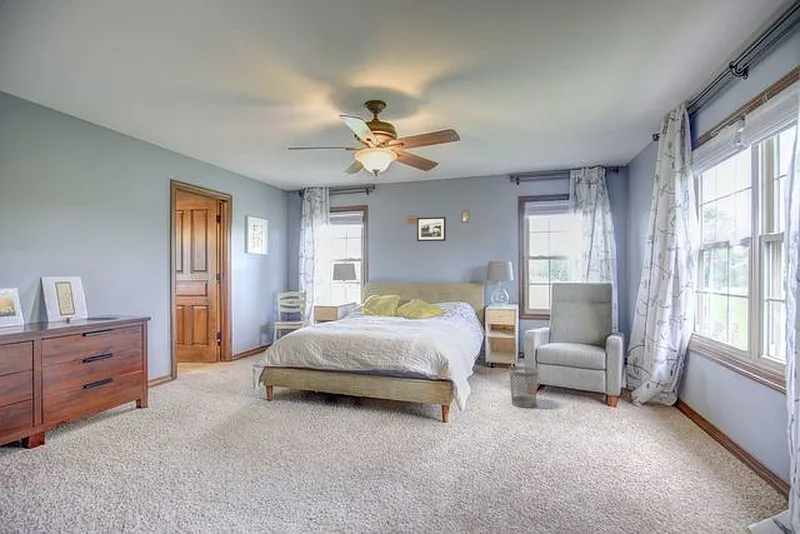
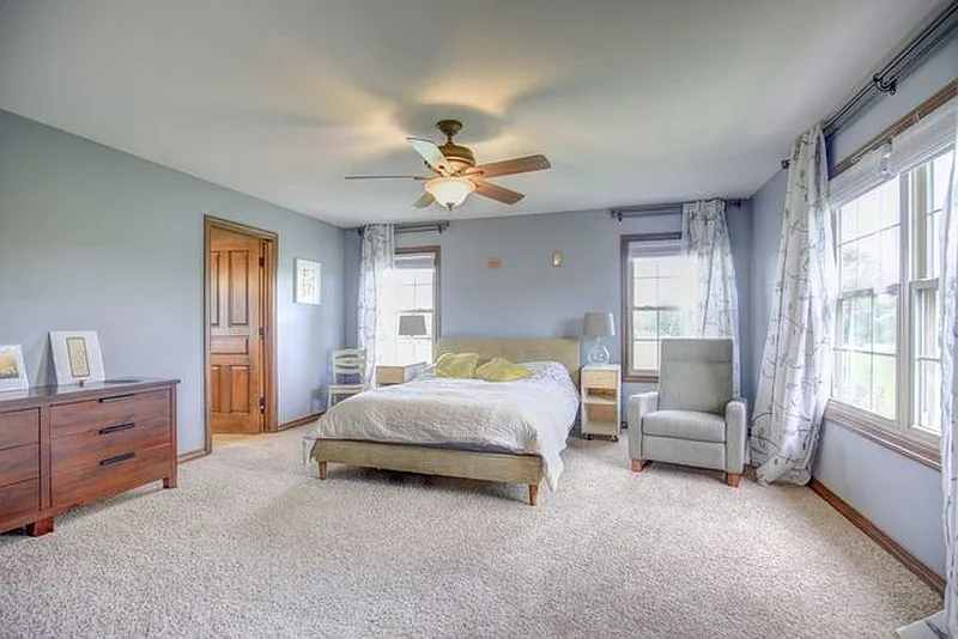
- picture frame (431, 229)
- wastebasket (523, 387)
